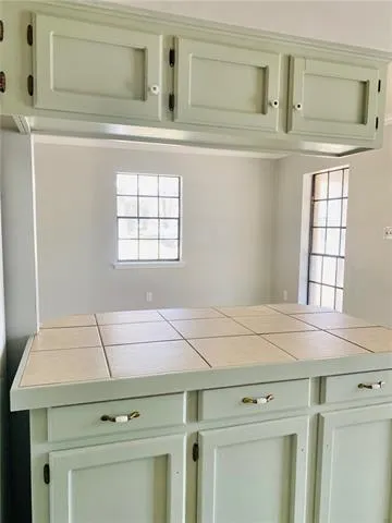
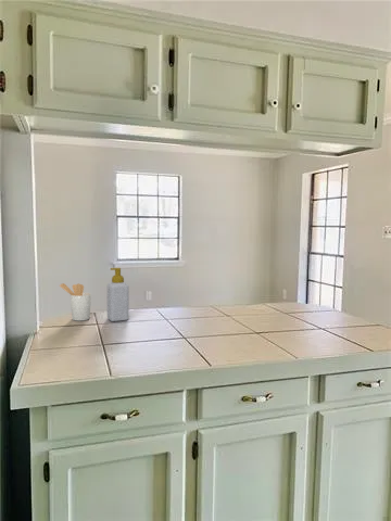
+ utensil holder (75, 300)
+ soap bottle (117, 293)
